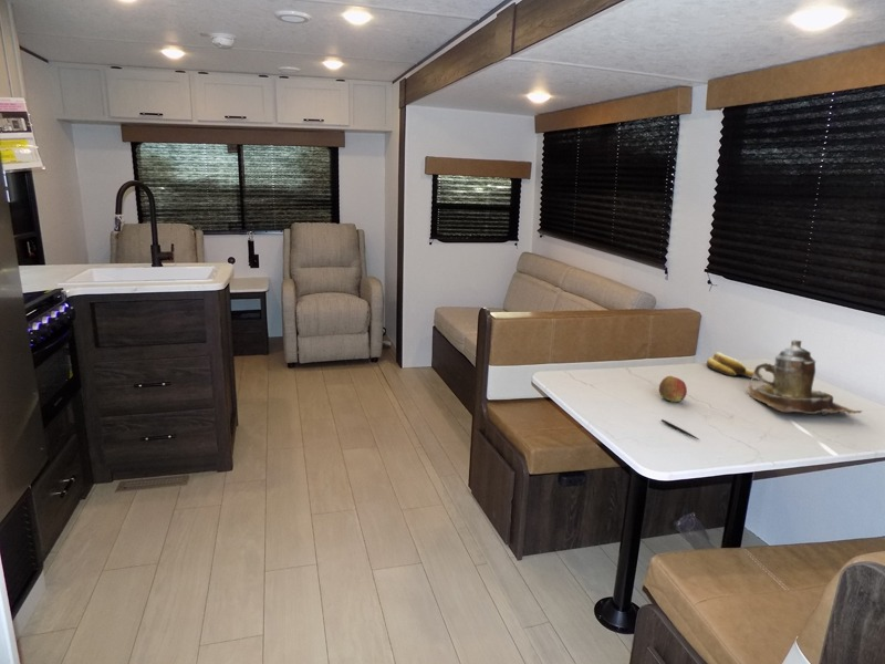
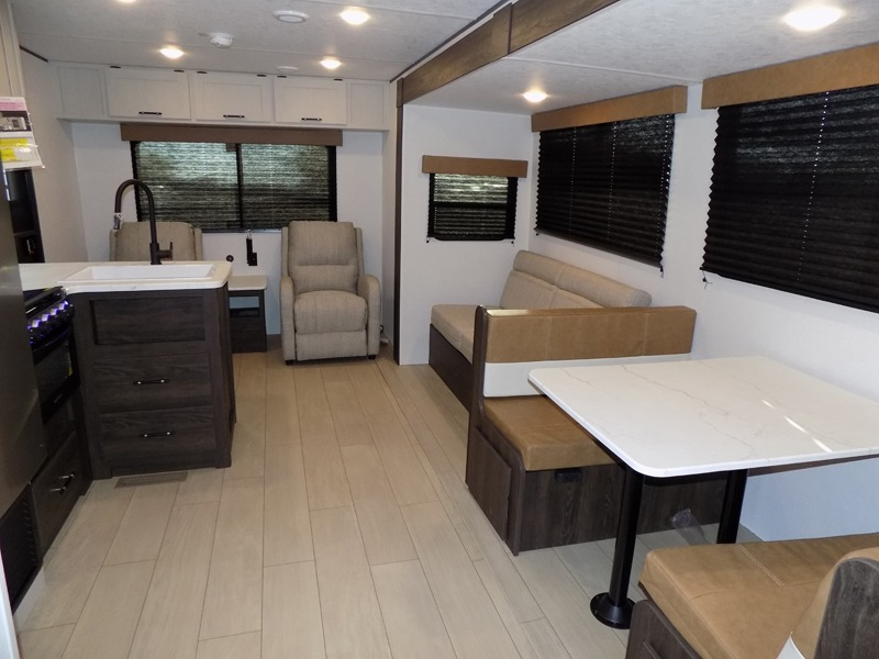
- pen (679, 429)
- teapot (802, 374)
- banana (733, 362)
- apple (673, 387)
